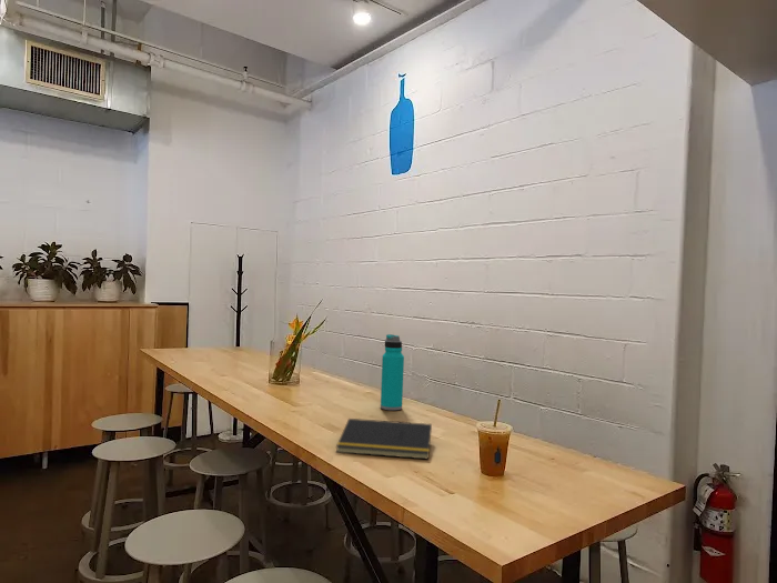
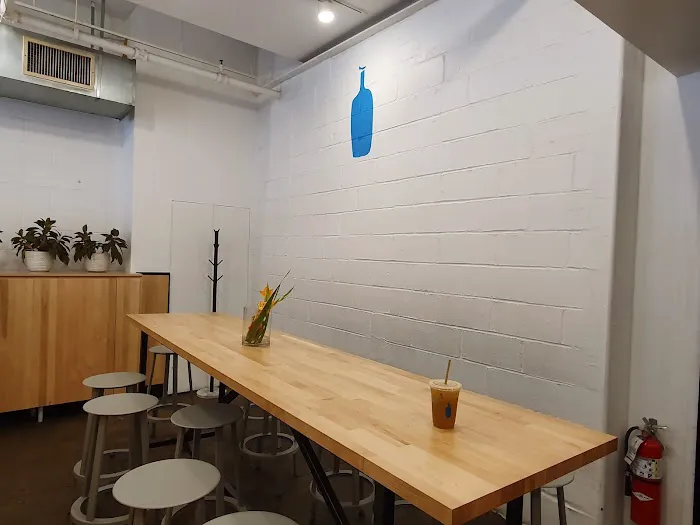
- notepad (385, 436)
- water bottle (392, 371)
